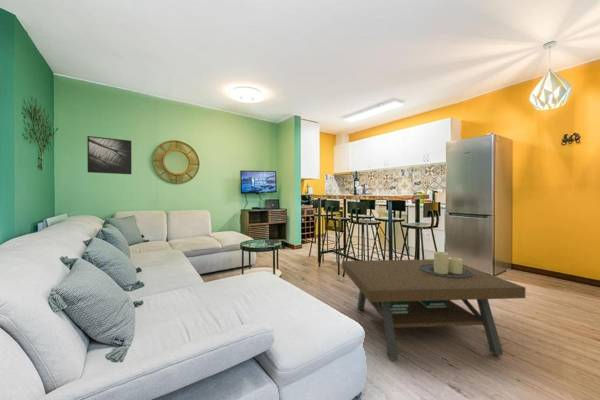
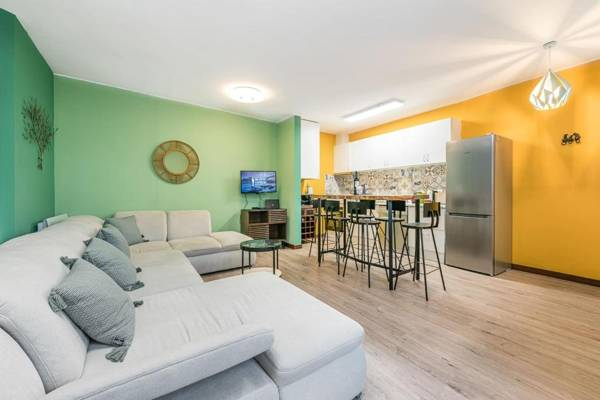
- coffee table (417, 289)
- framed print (110, 155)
